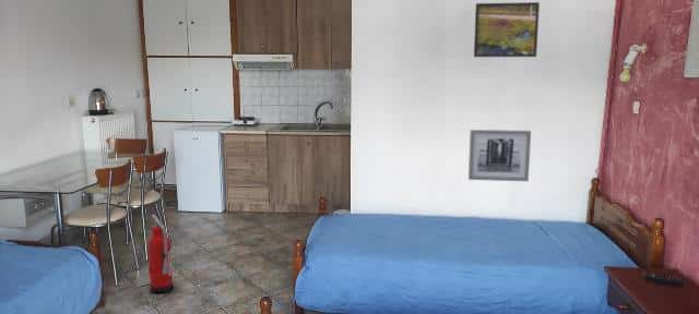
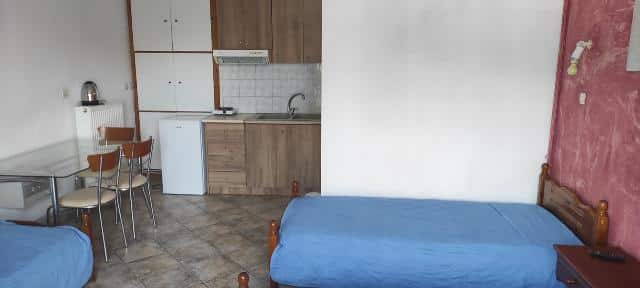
- wall art (499, 155)
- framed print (506, 29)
- fire extinguisher (159, 253)
